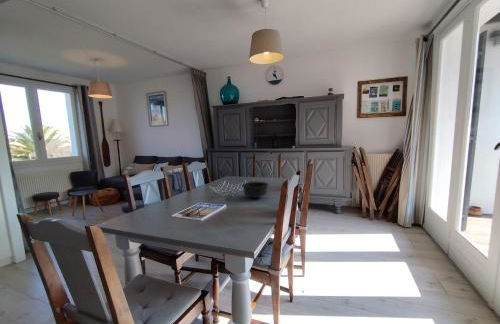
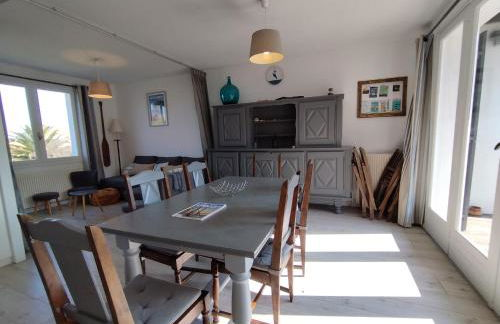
- bowl (255, 190)
